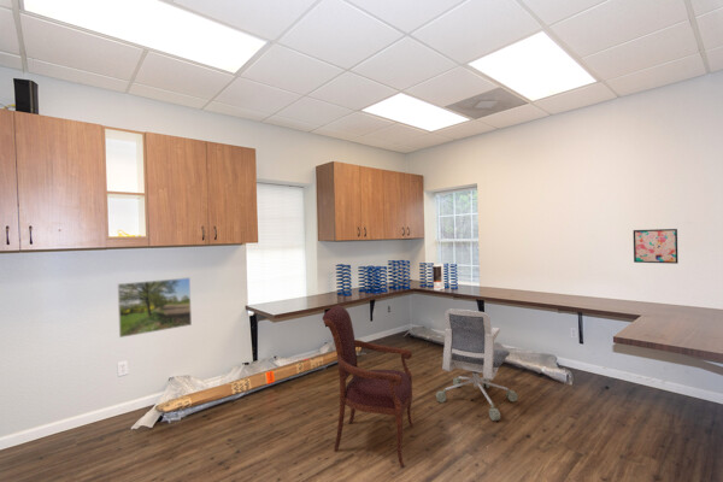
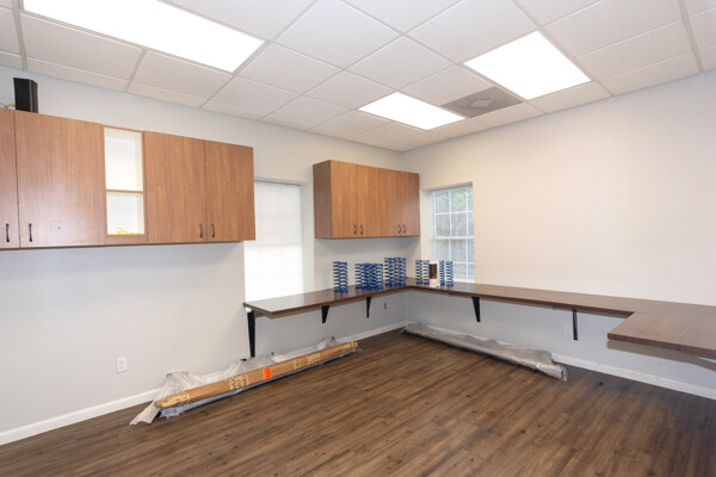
- armchair (374, 374)
- office chair (475, 352)
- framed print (155, 305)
- wall art (654, 246)
